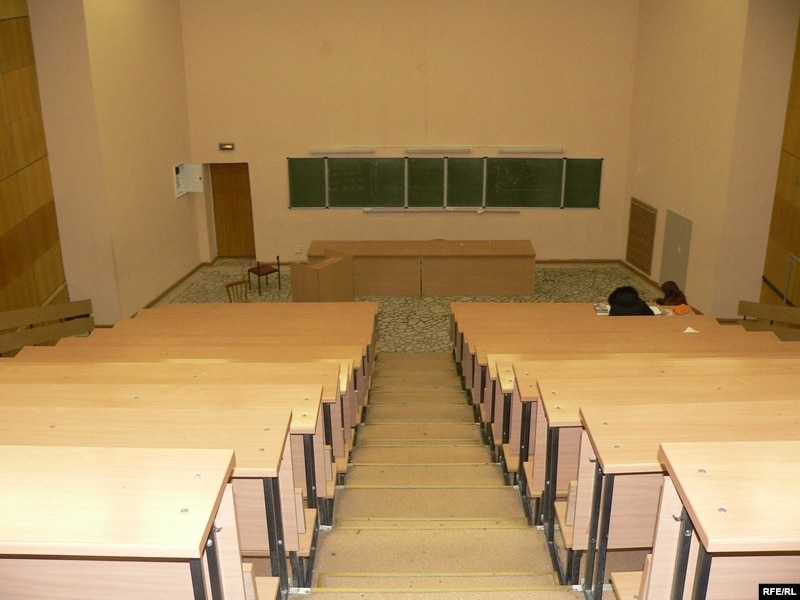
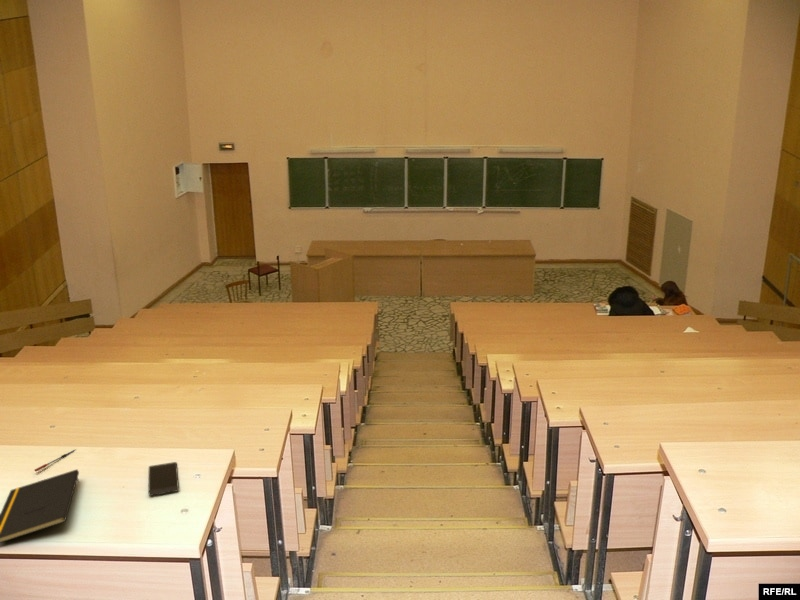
+ notepad (36, 505)
+ smartphone (163, 478)
+ pen (56, 459)
